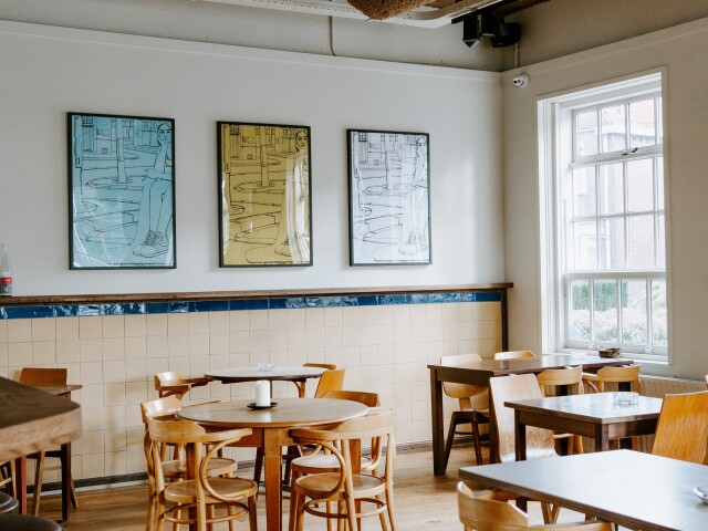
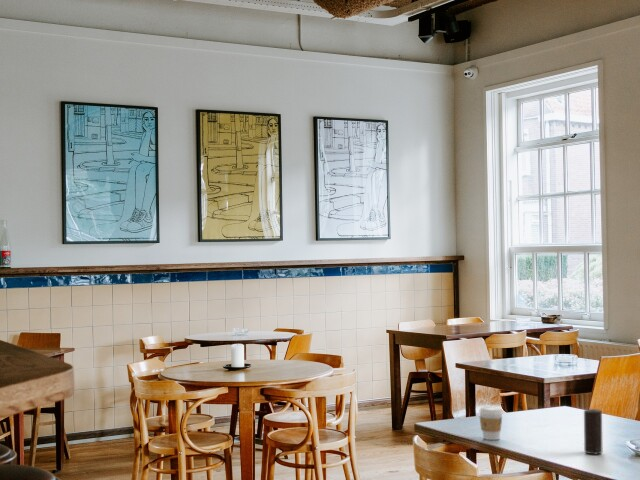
+ candle (593, 431)
+ coffee cup (491, 422)
